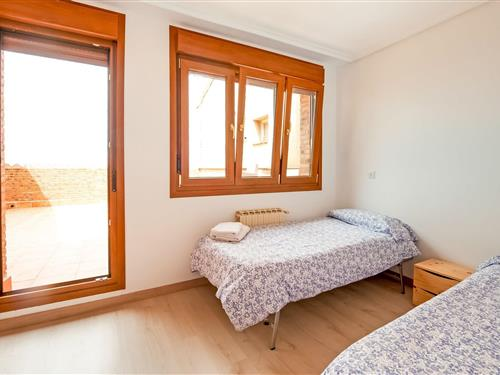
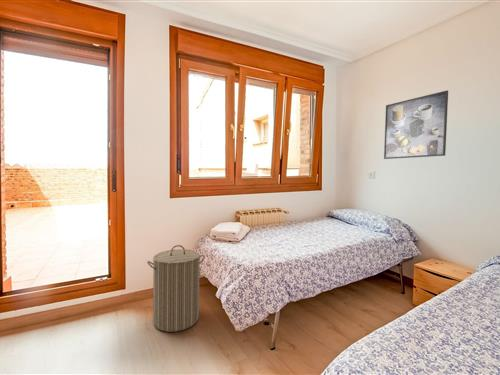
+ laundry hamper (176, 282)
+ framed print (412, 128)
